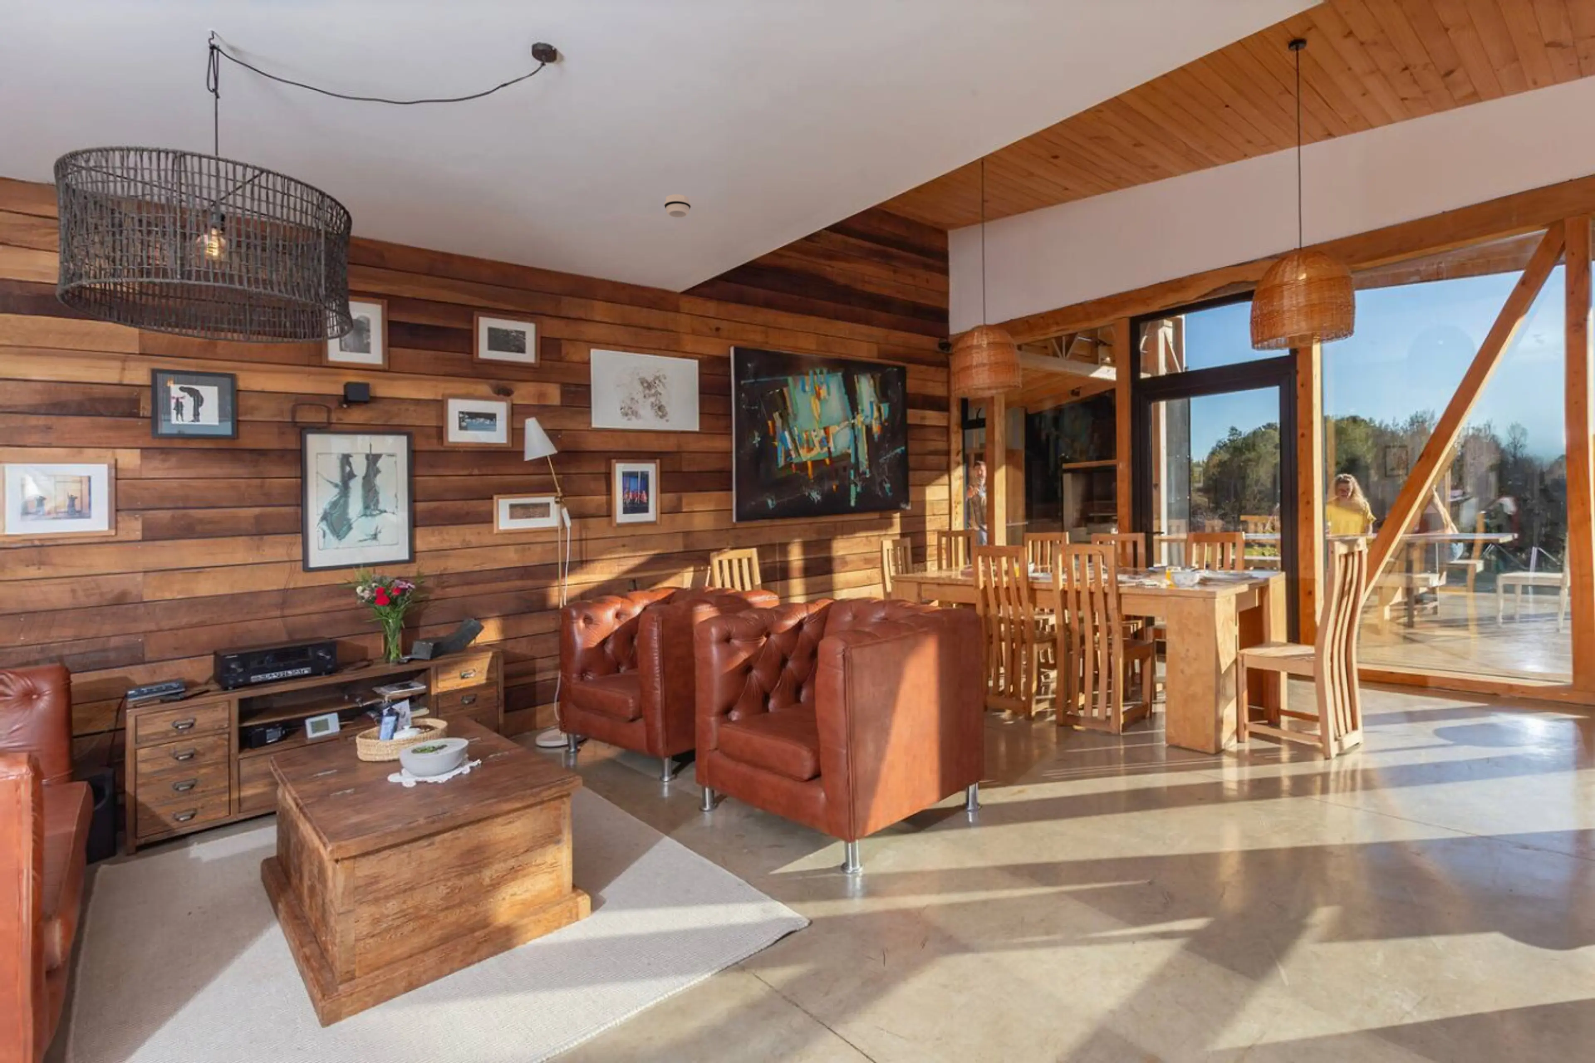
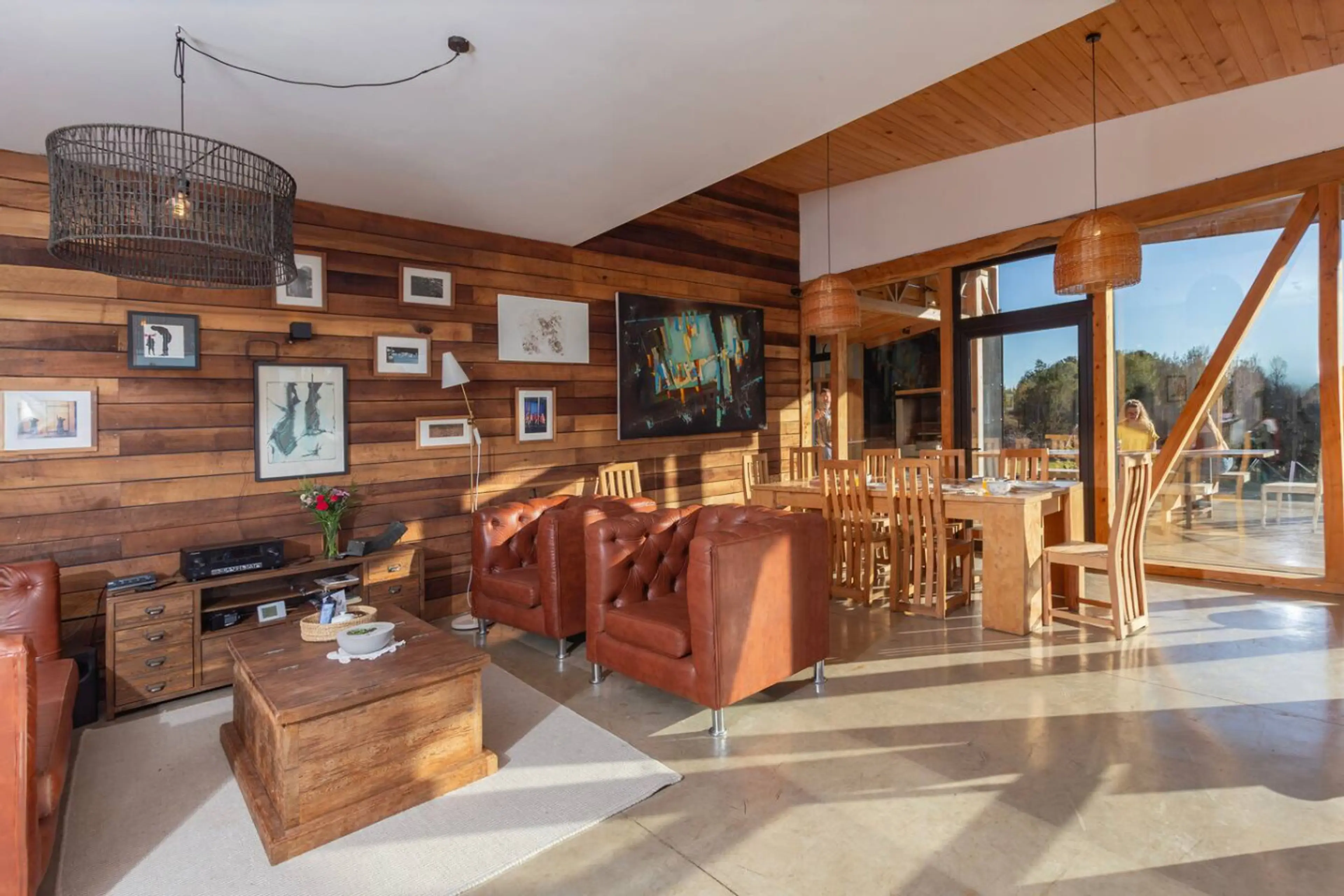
- smoke detector (678, 206)
